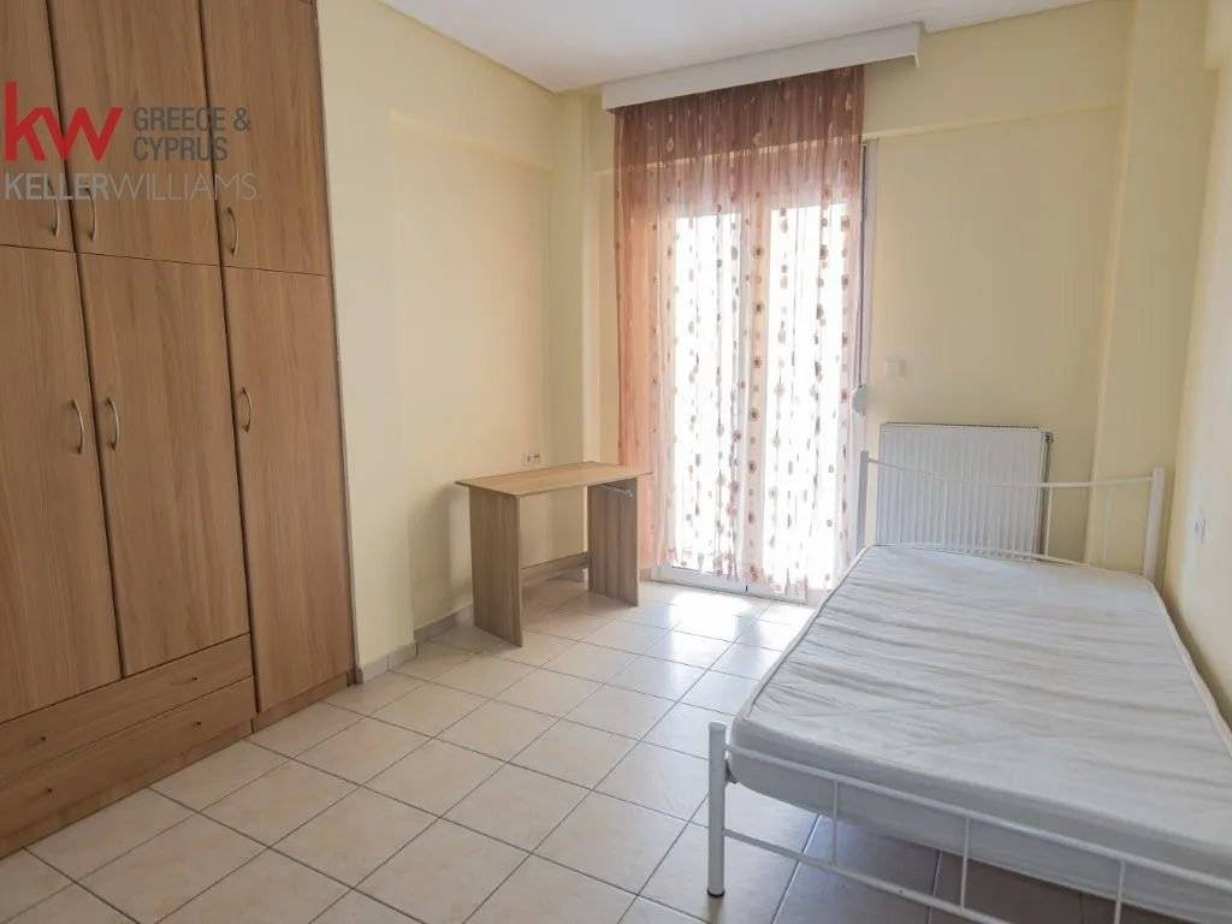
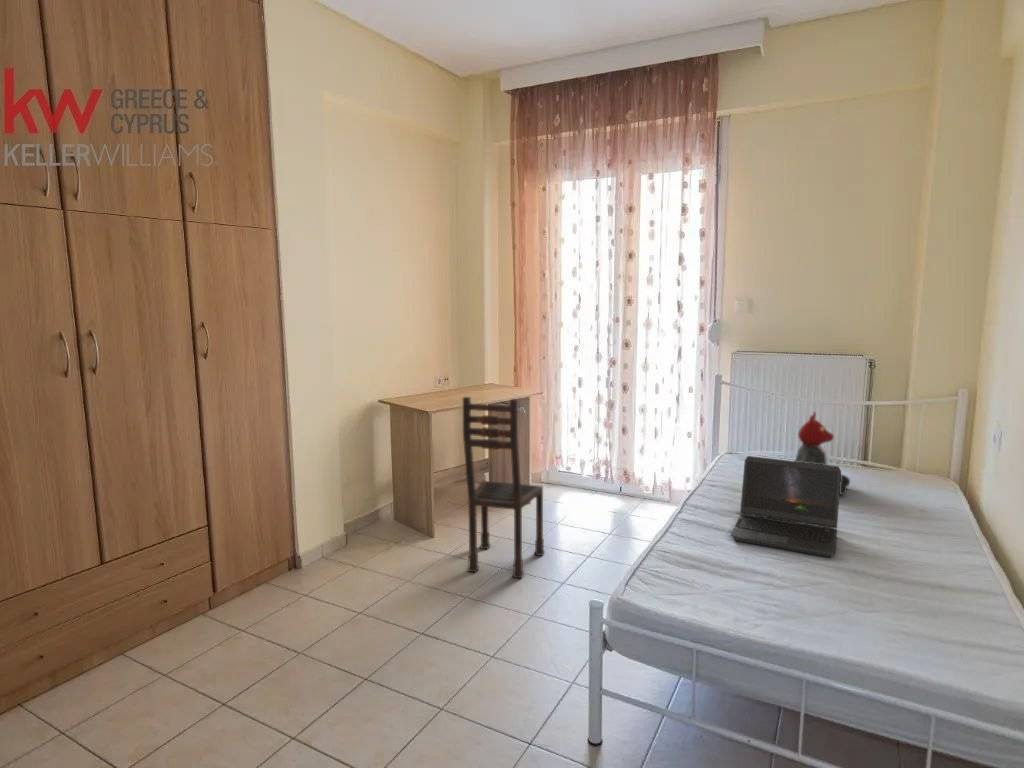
+ chair (501, 482)
+ laptop computer (786, 503)
+ teddy bear (822, 451)
